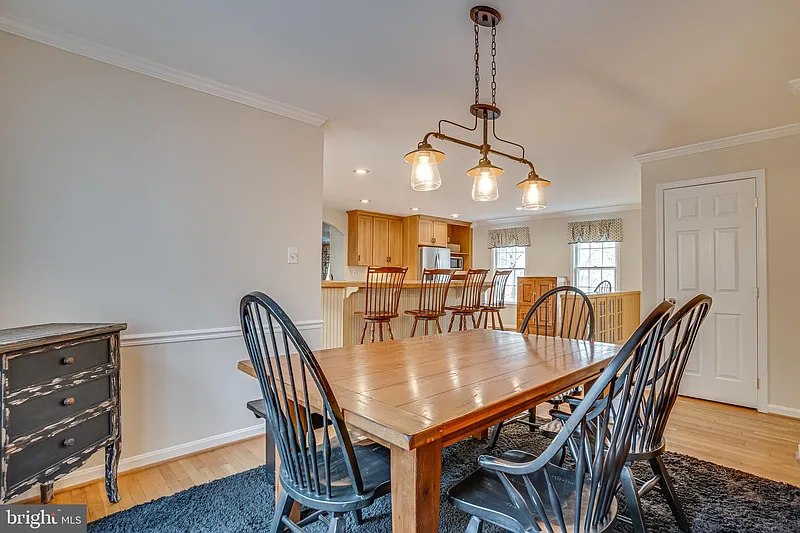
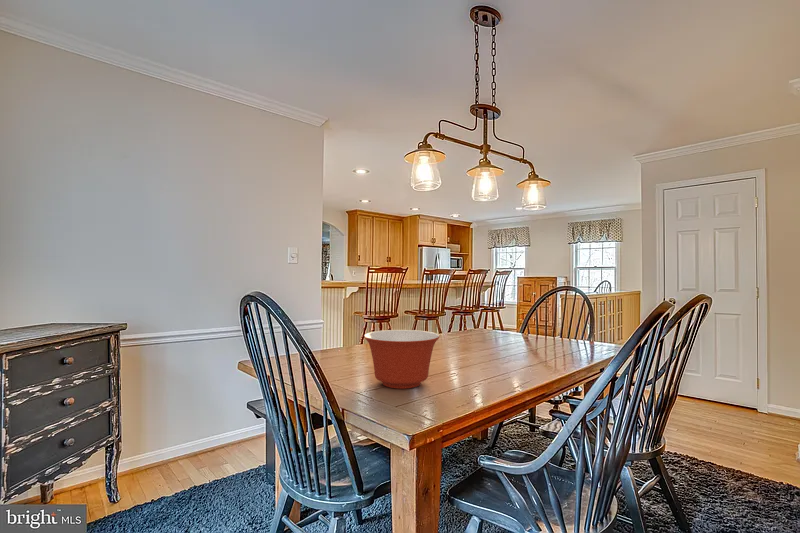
+ mixing bowl (401, 359)
